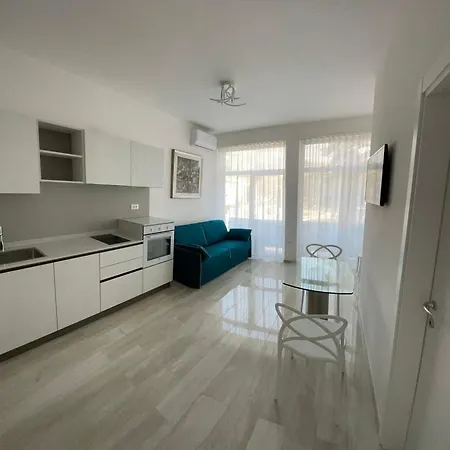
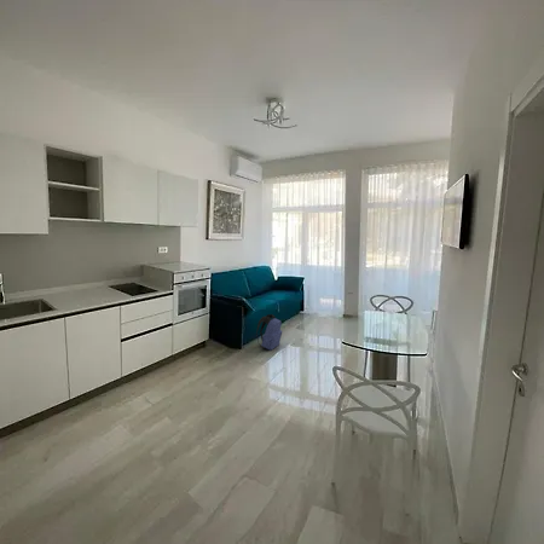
+ backpack (267, 330)
